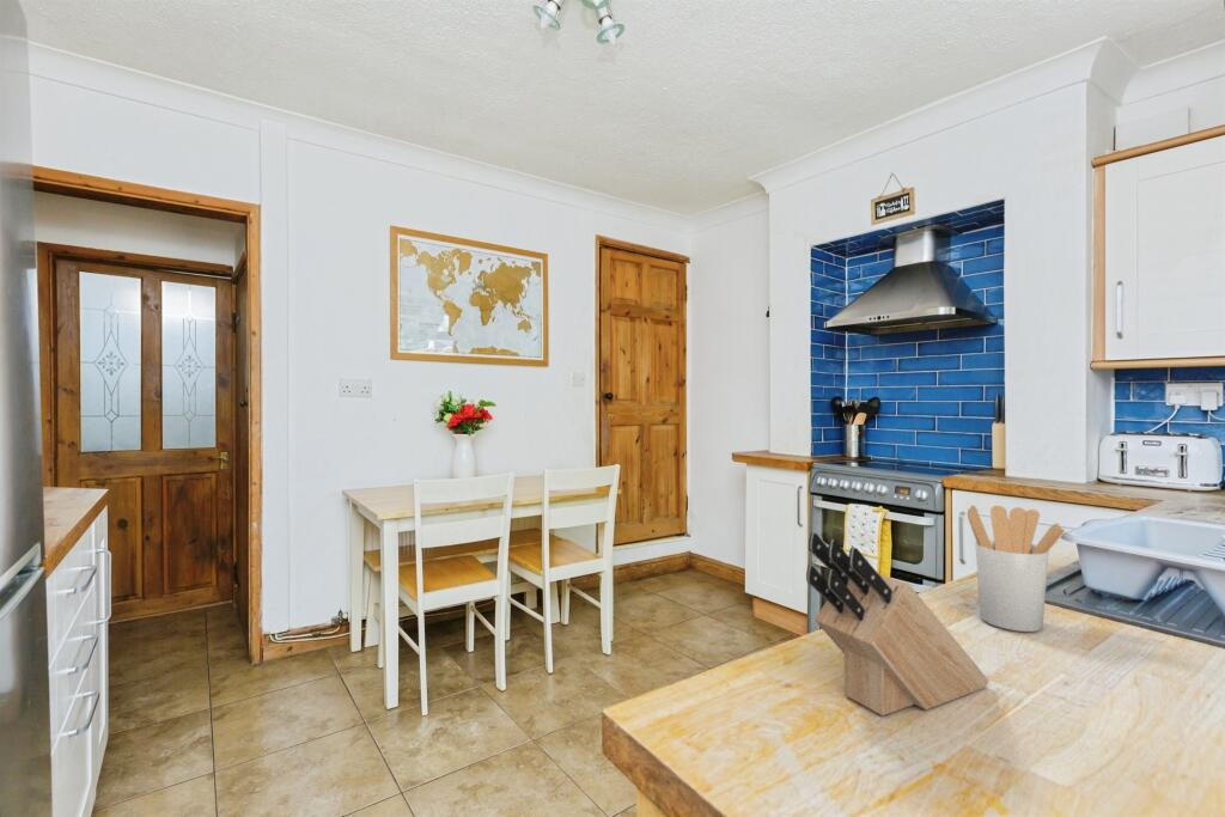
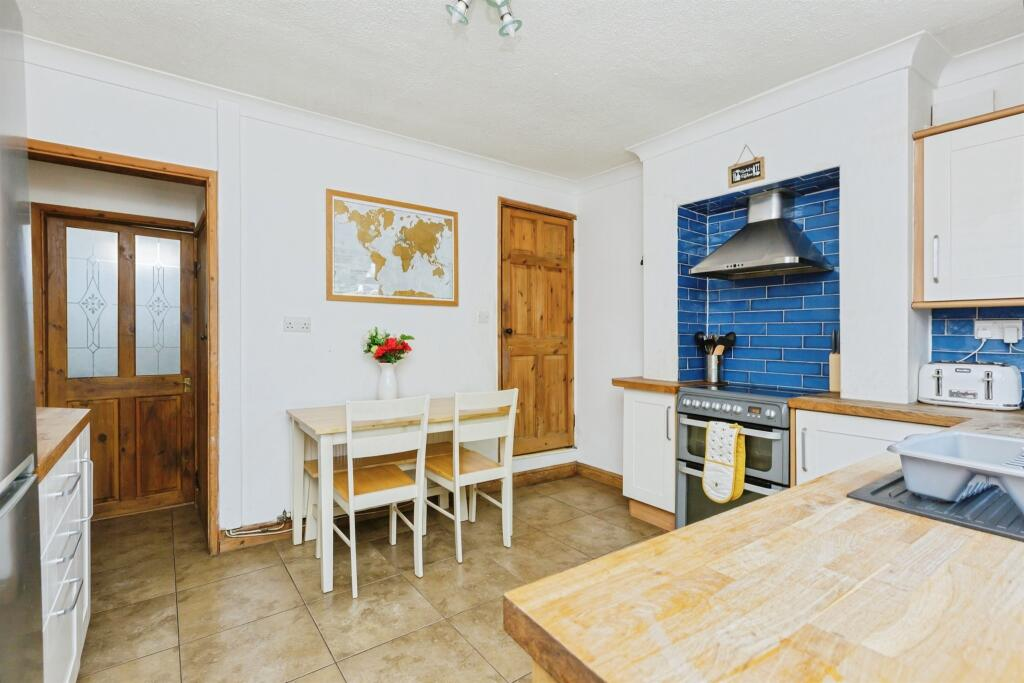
- utensil holder (1011, 562)
- knife block (892, 611)
